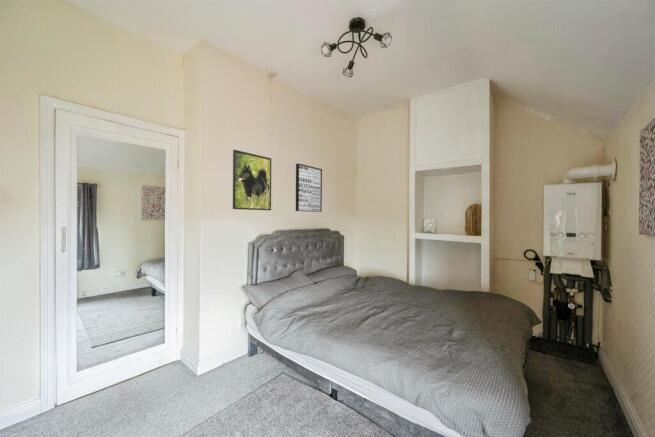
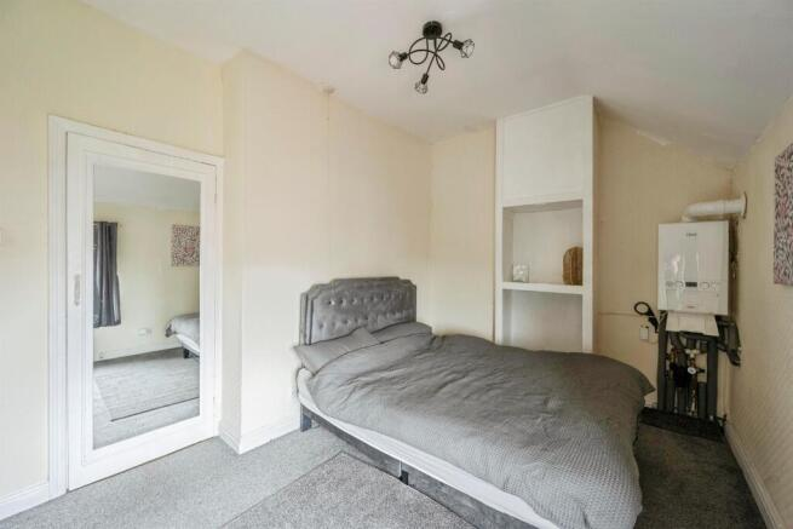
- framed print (253, 182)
- wall art (309, 189)
